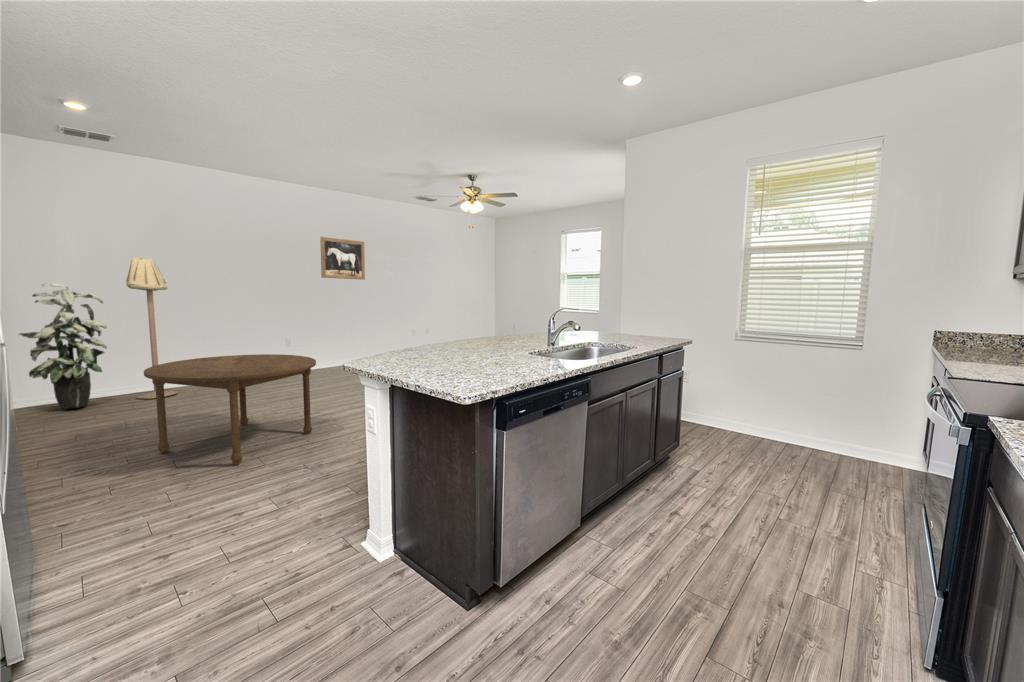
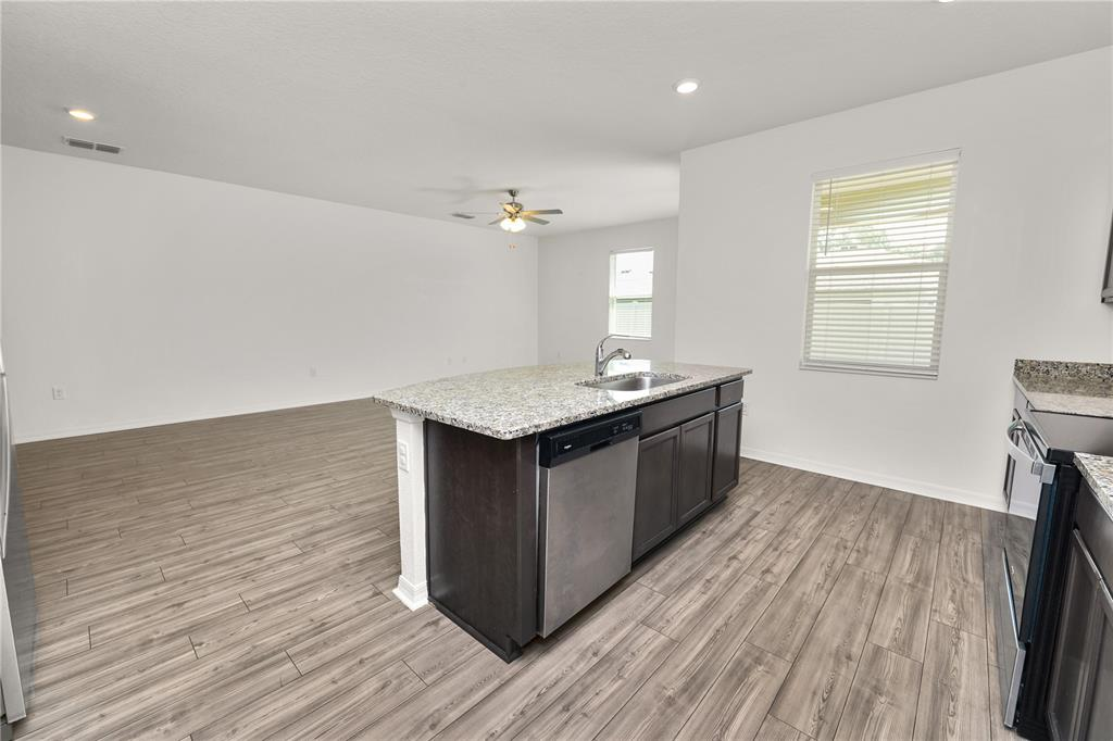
- dining table (240, 403)
- wall art (343, 259)
- floor lamp (150, 326)
- indoor plant (66, 346)
